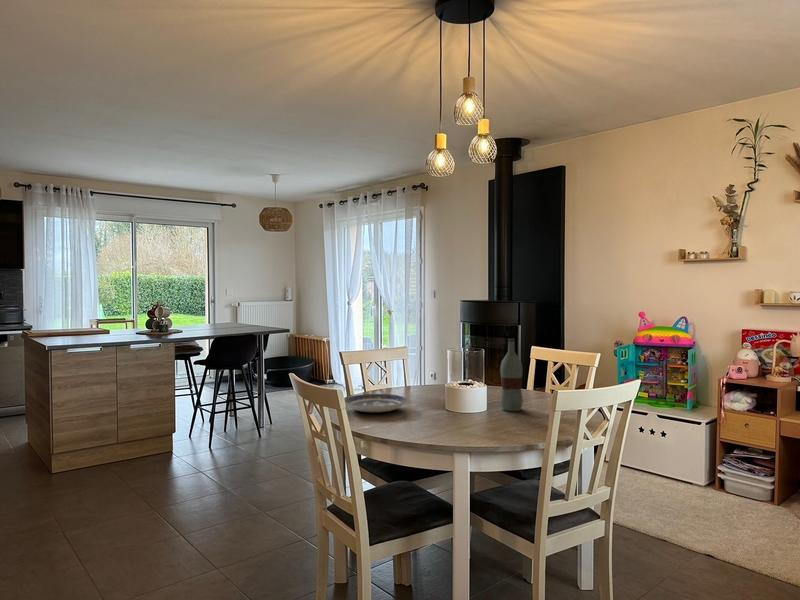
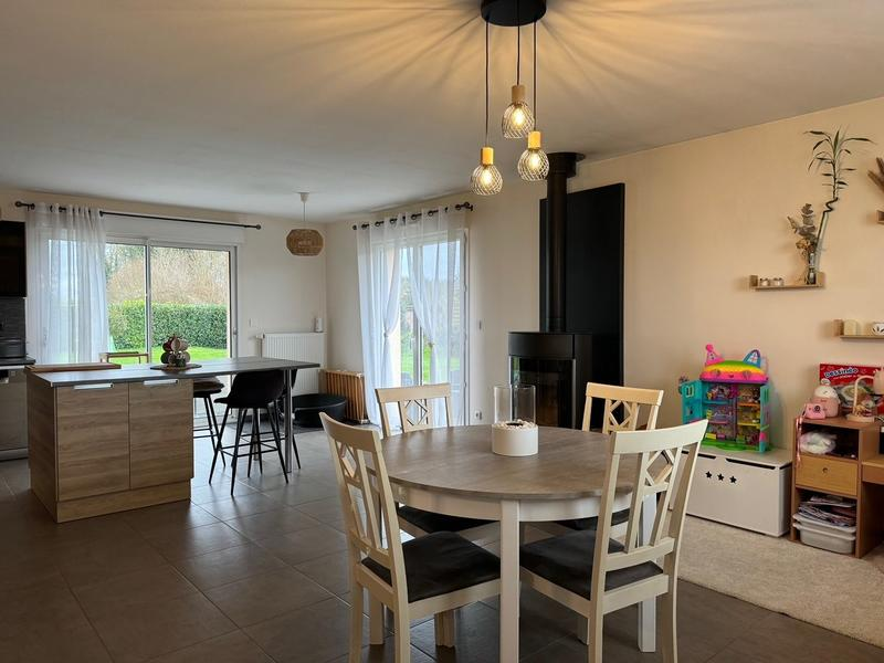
- plate (375, 404)
- bottle (511, 374)
